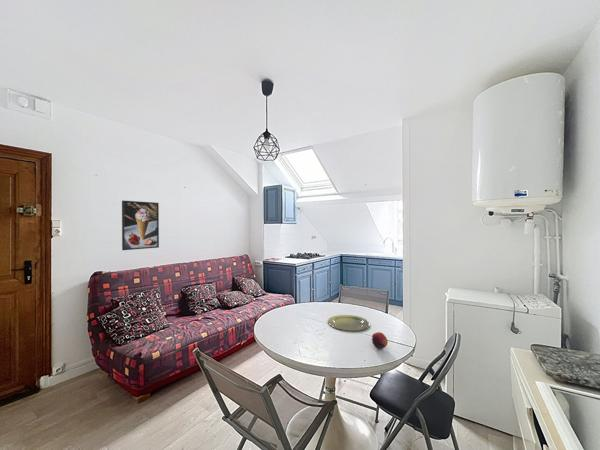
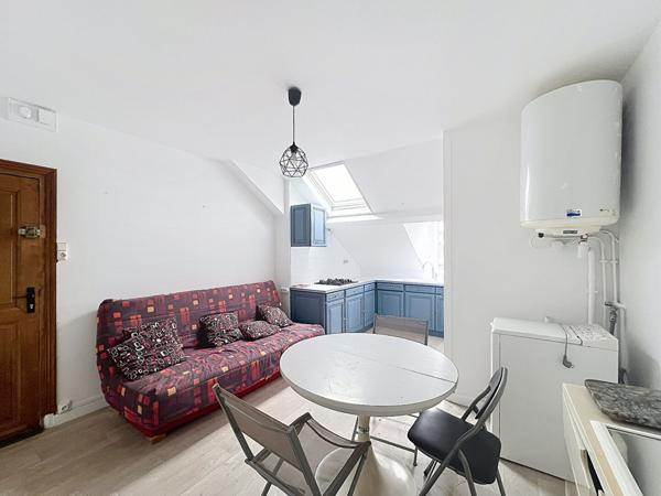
- fruit (379, 340)
- plate (348, 322)
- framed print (141, 225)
